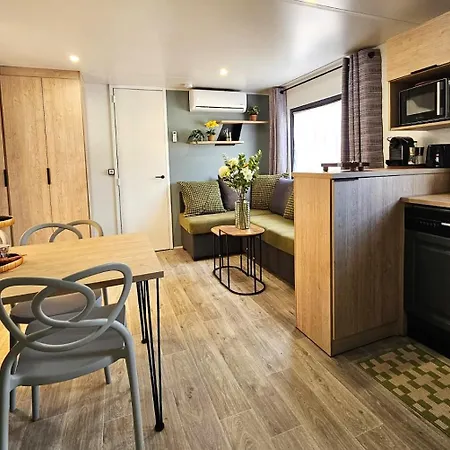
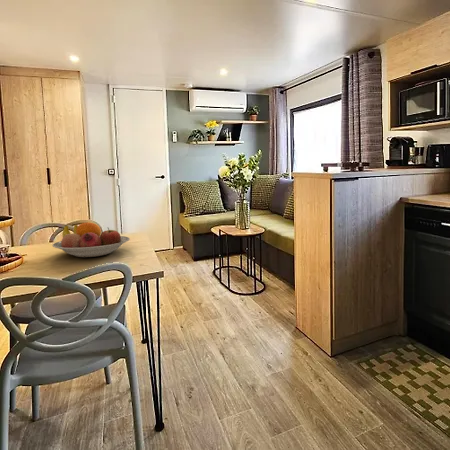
+ fruit bowl (92, 238)
